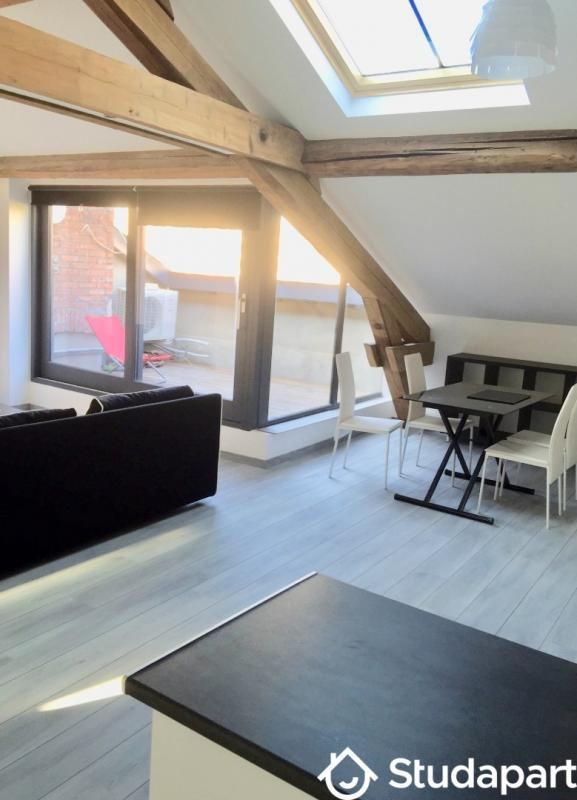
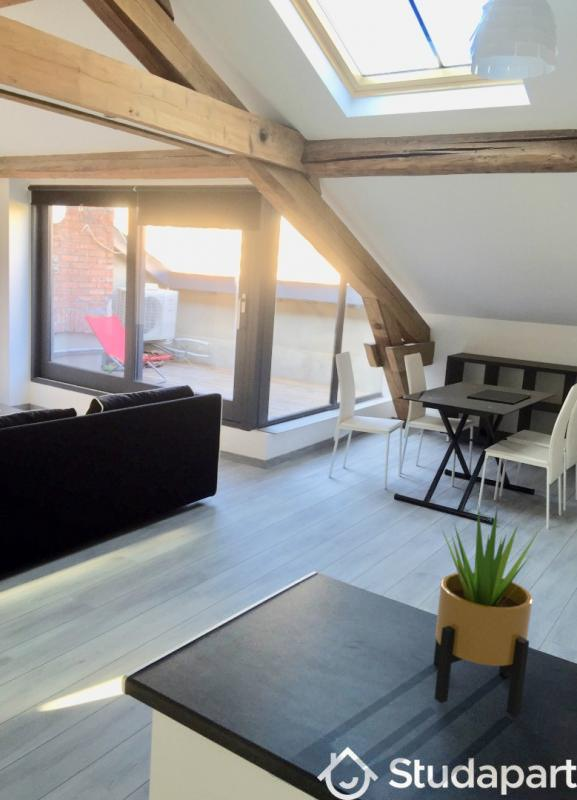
+ potted plant (483, 604)
